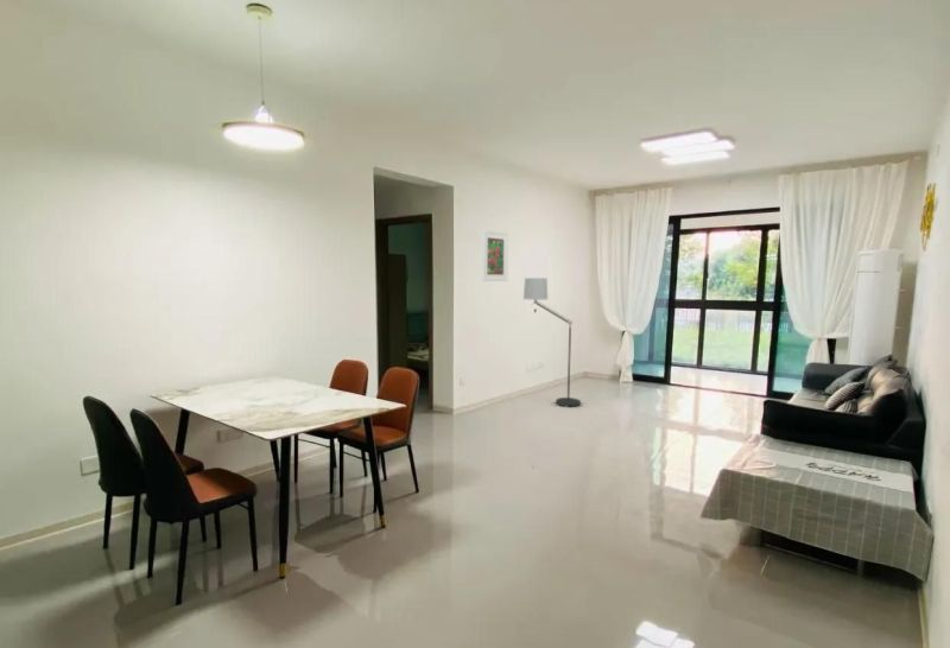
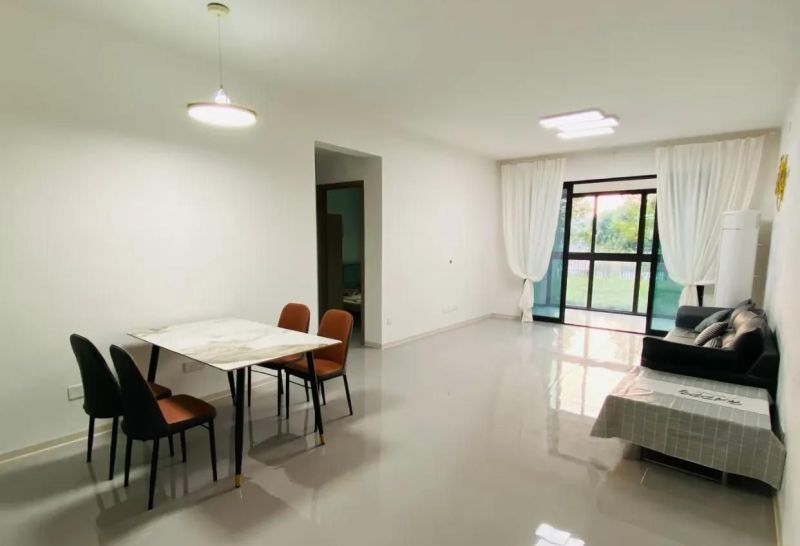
- floor lamp (569, 341)
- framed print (495, 256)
